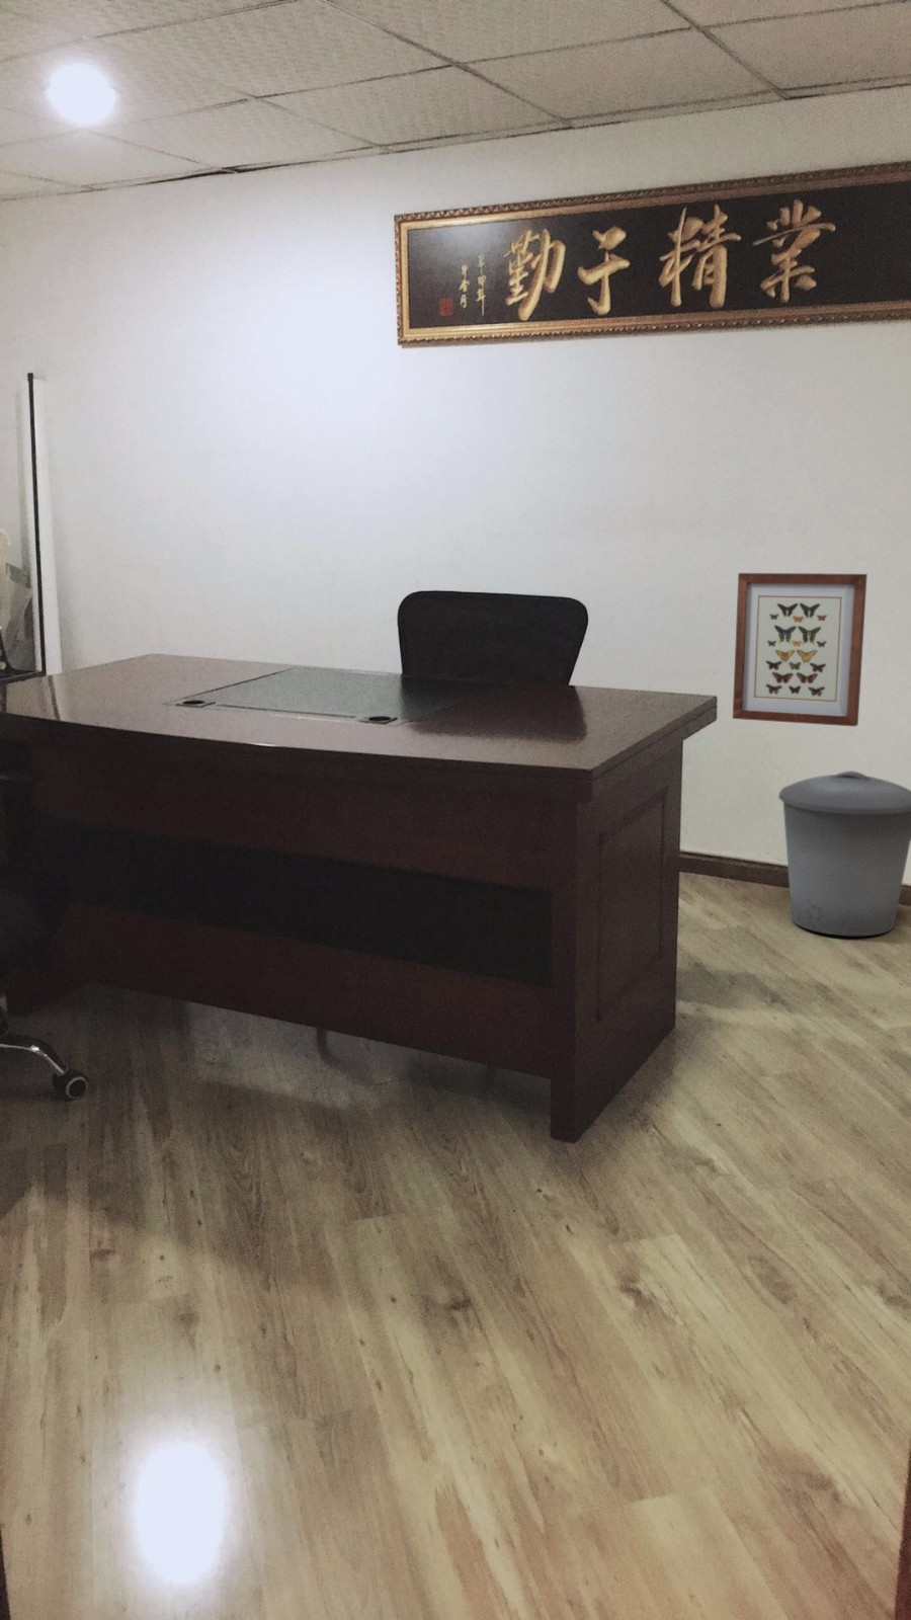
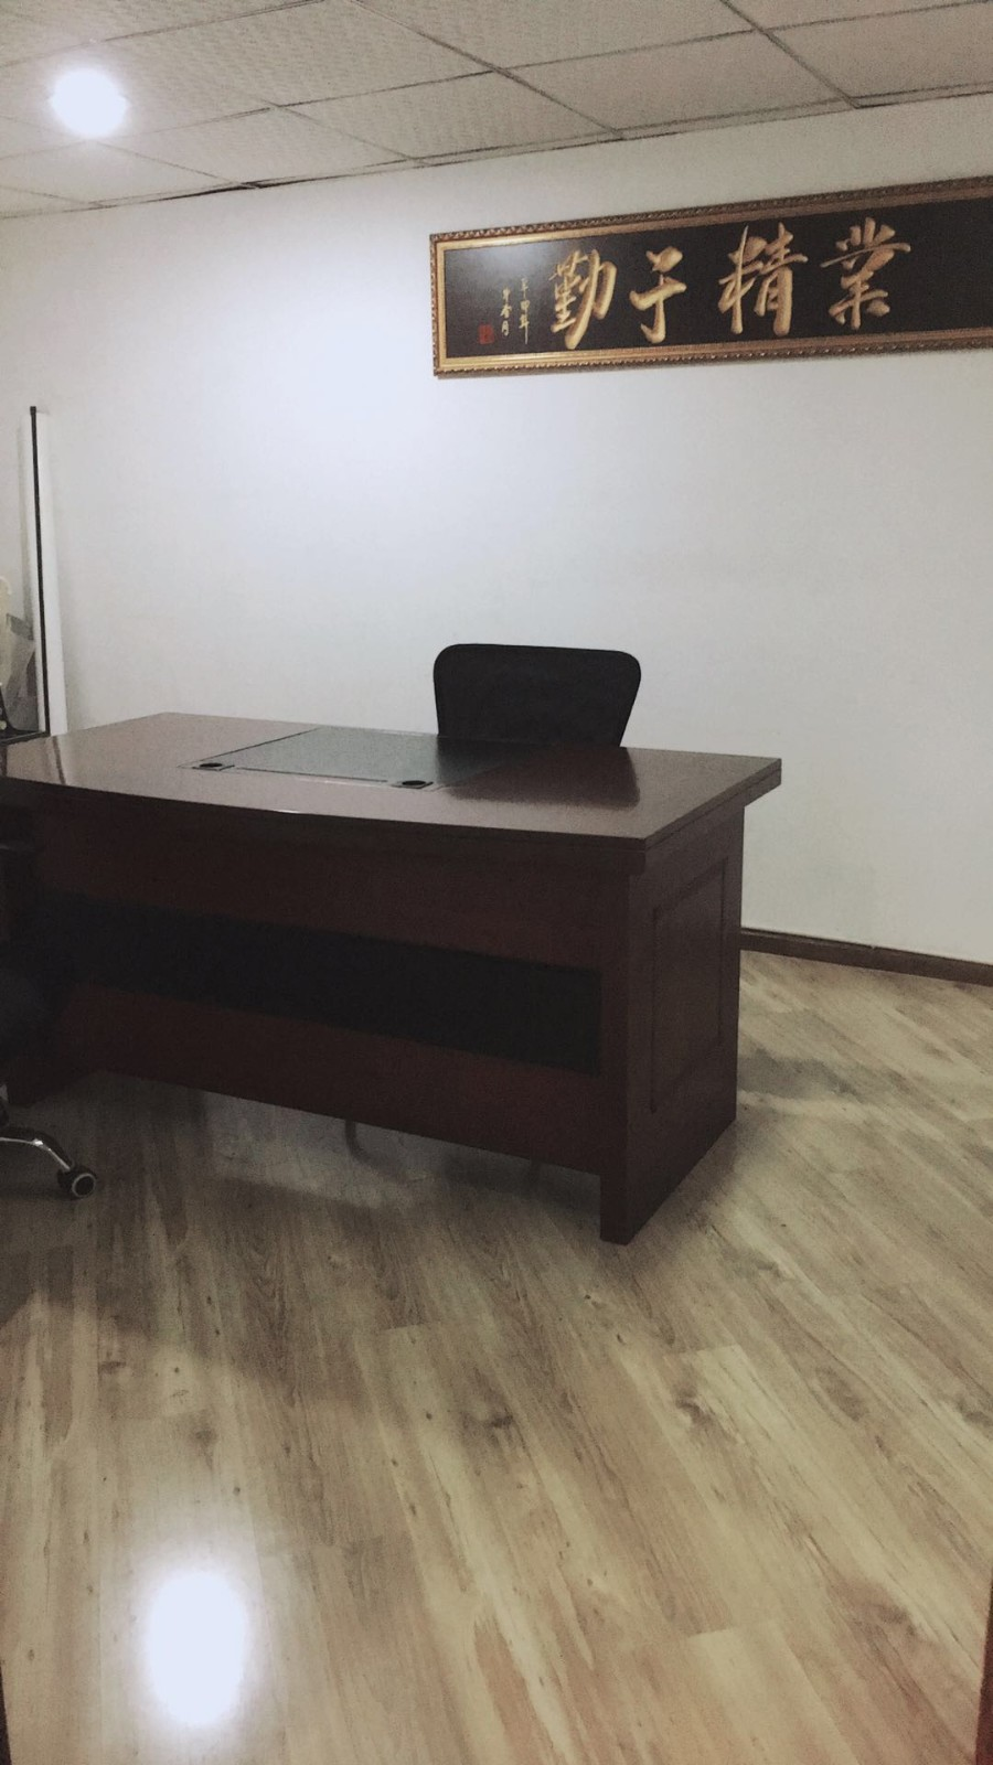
- trash can (846, 848)
- wall art (798, 648)
